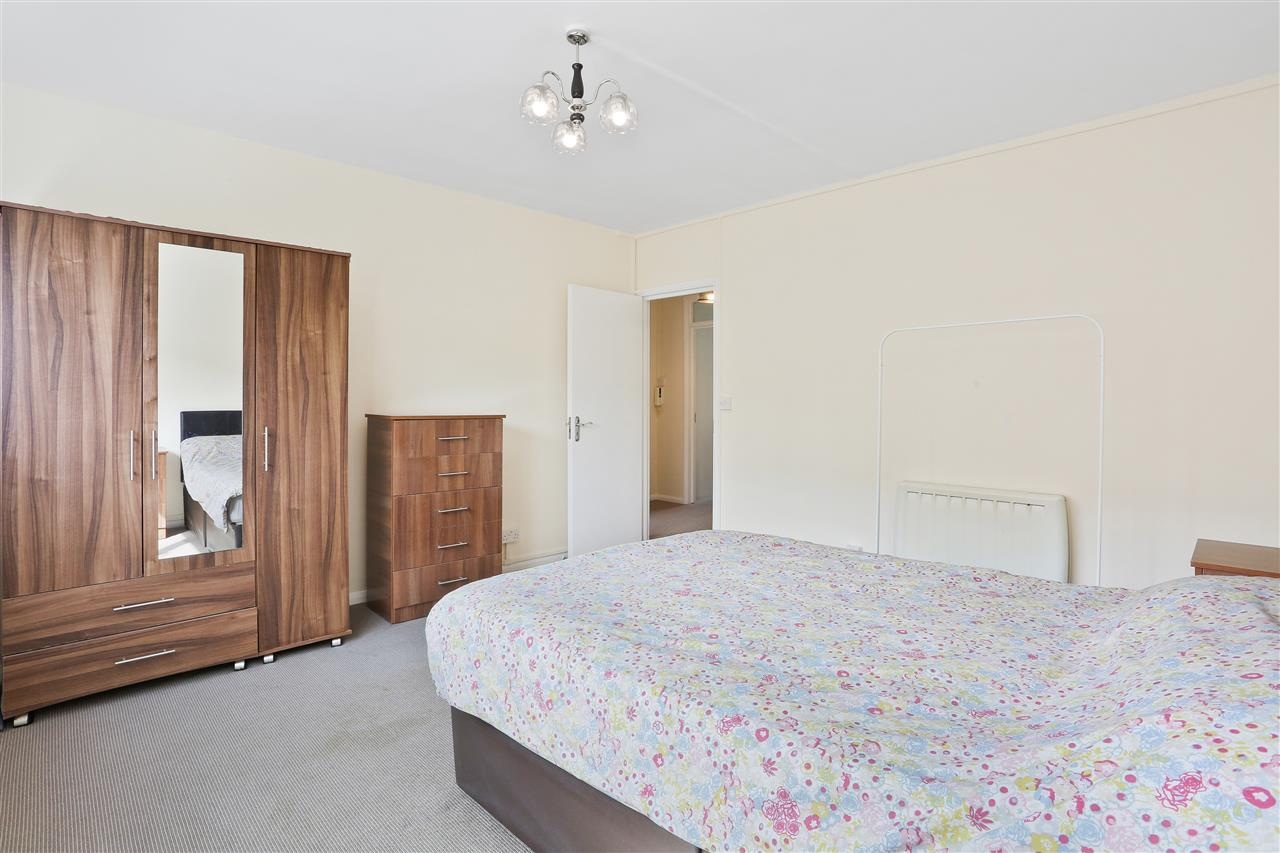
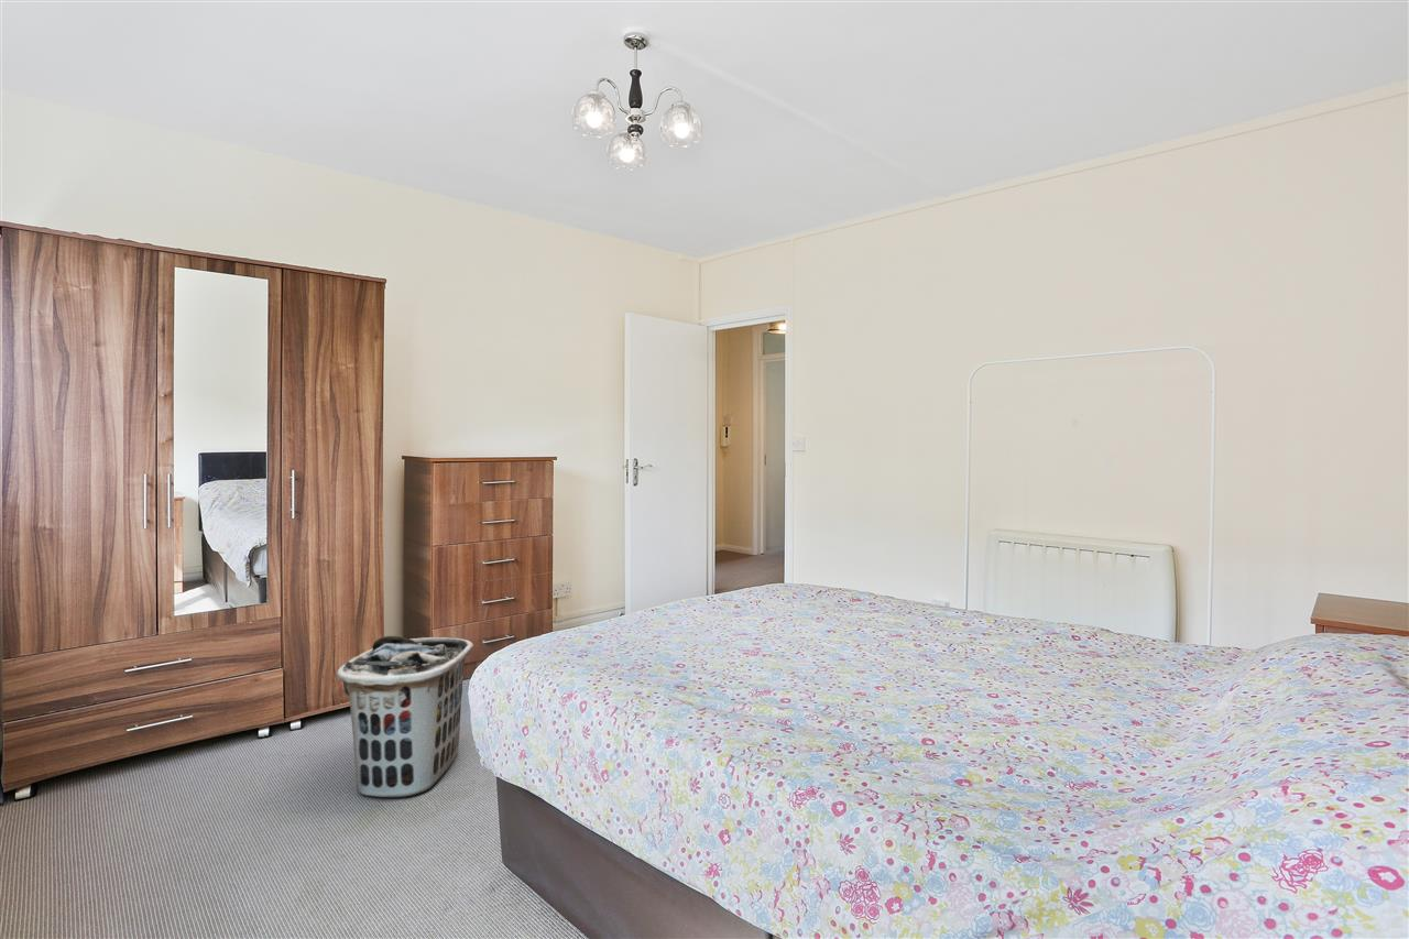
+ clothes hamper (409, 701)
